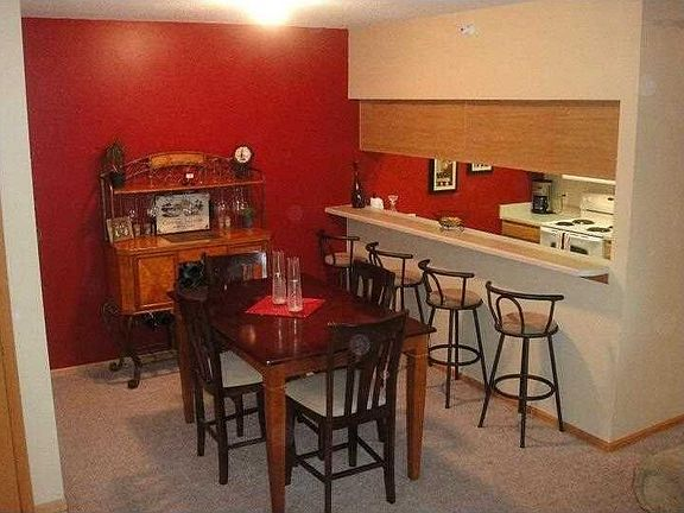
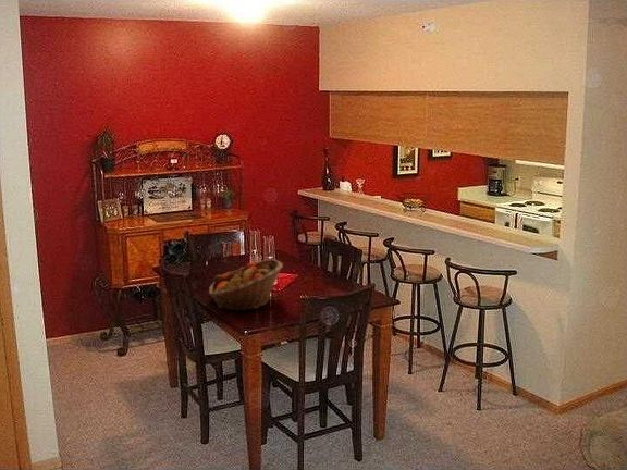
+ fruit basket (246, 283)
